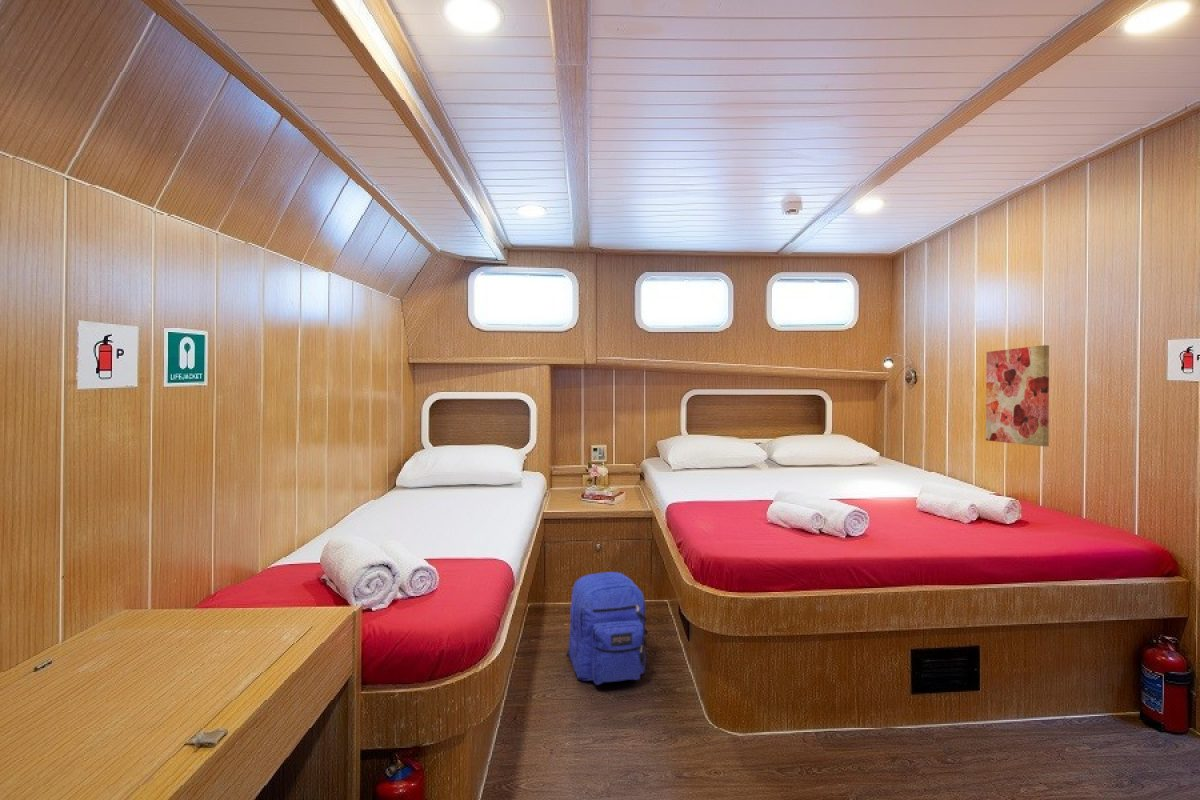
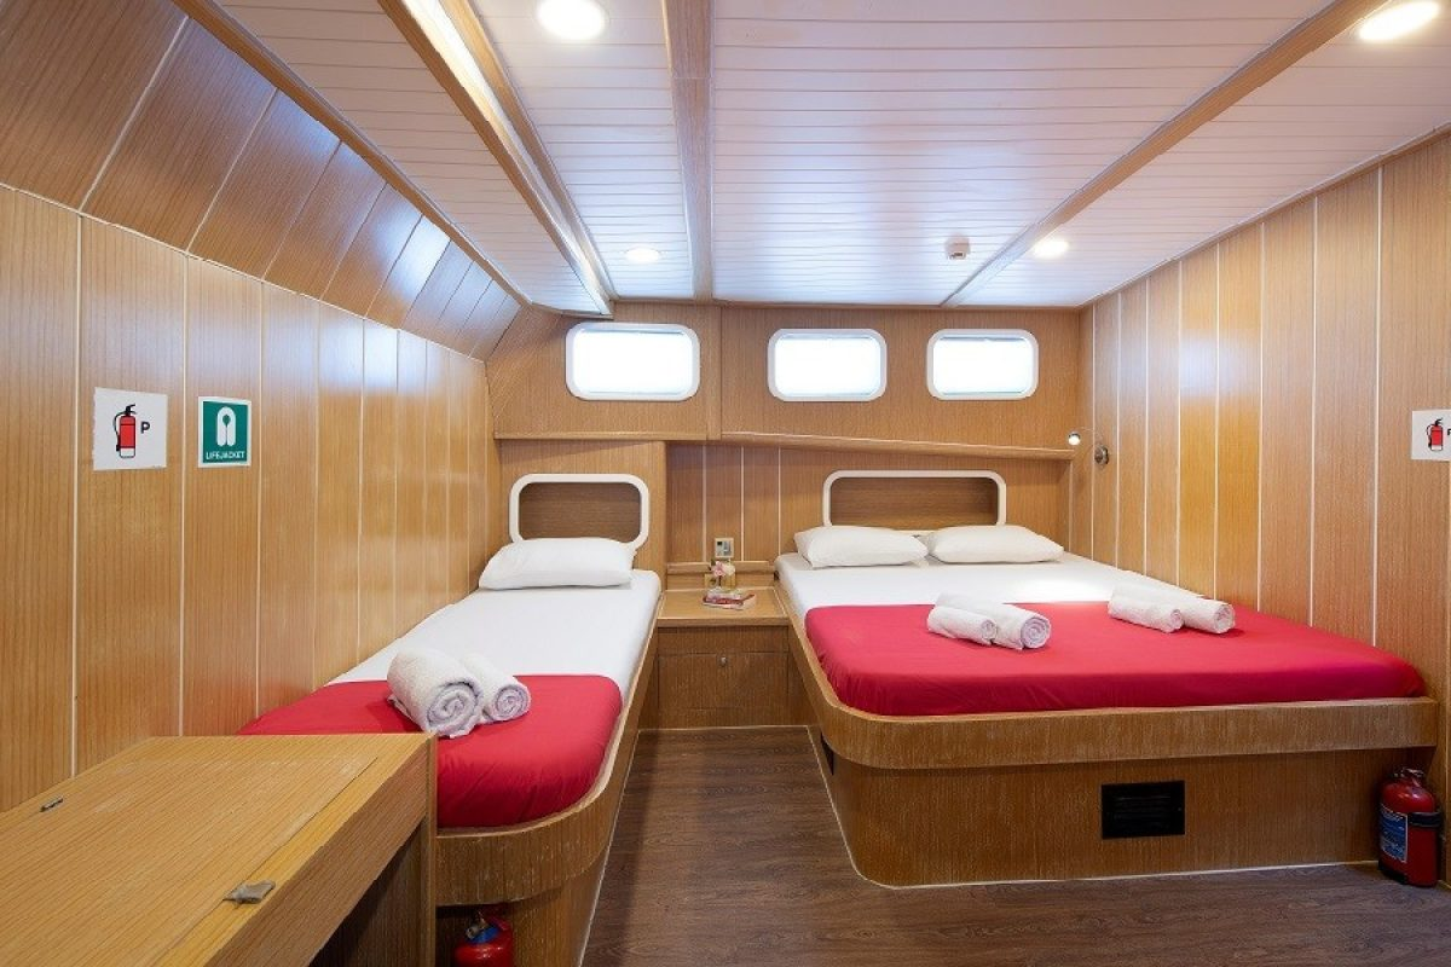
- backpack (612, 625)
- wall art (1015, 396)
